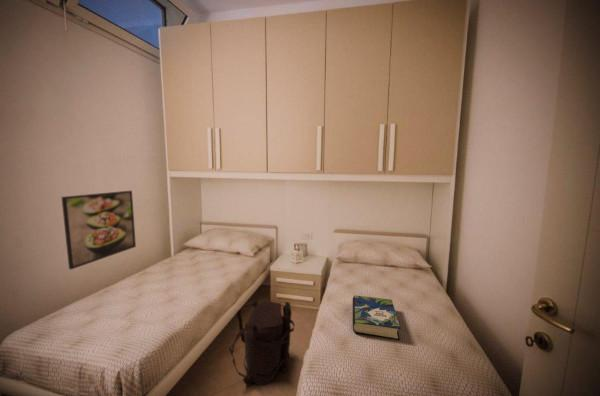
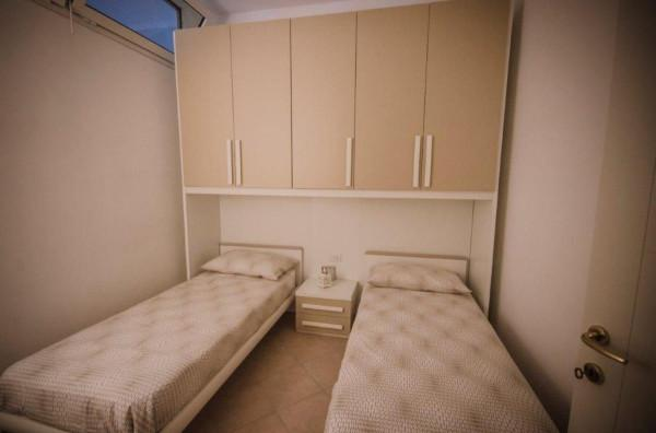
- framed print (104, 225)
- backpack (264, 336)
- book (373, 314)
